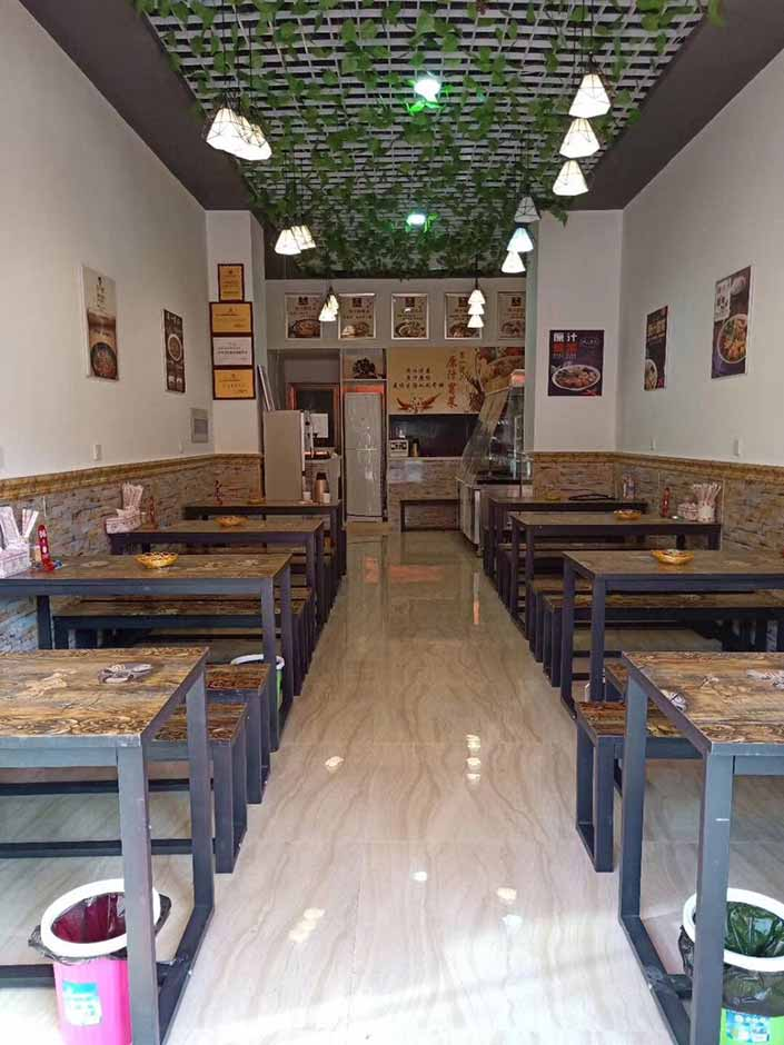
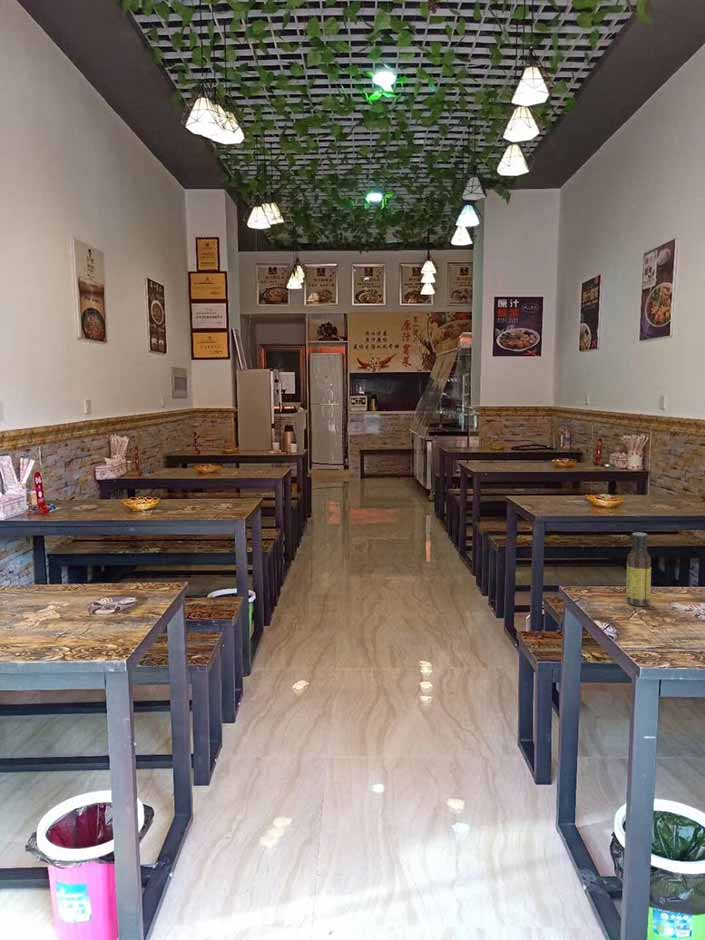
+ sauce bottle (639, 568)
